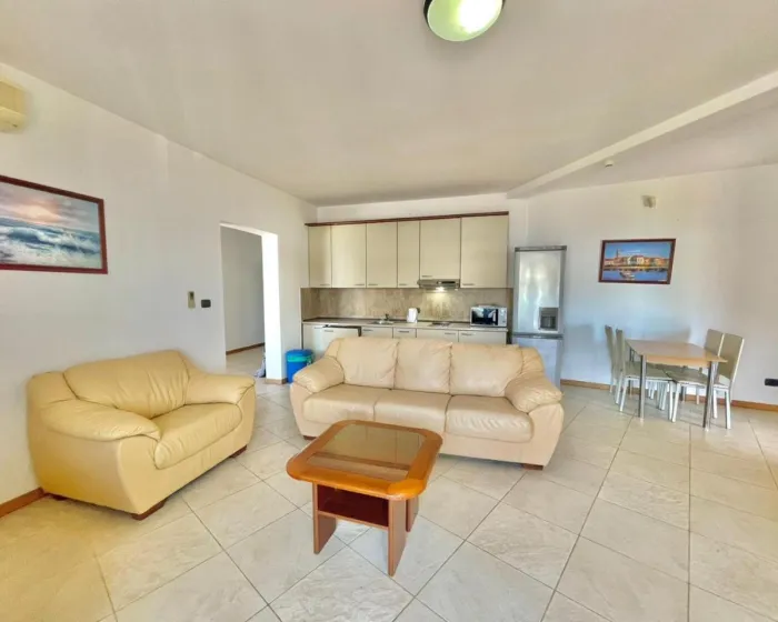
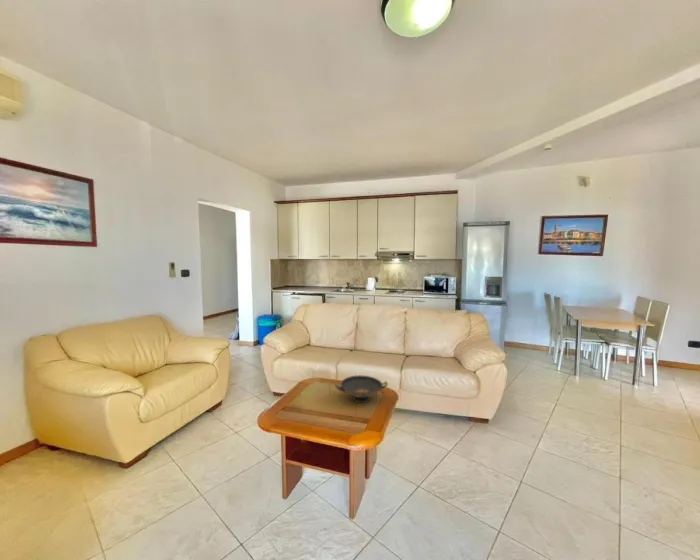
+ decorative bowl (361, 391)
